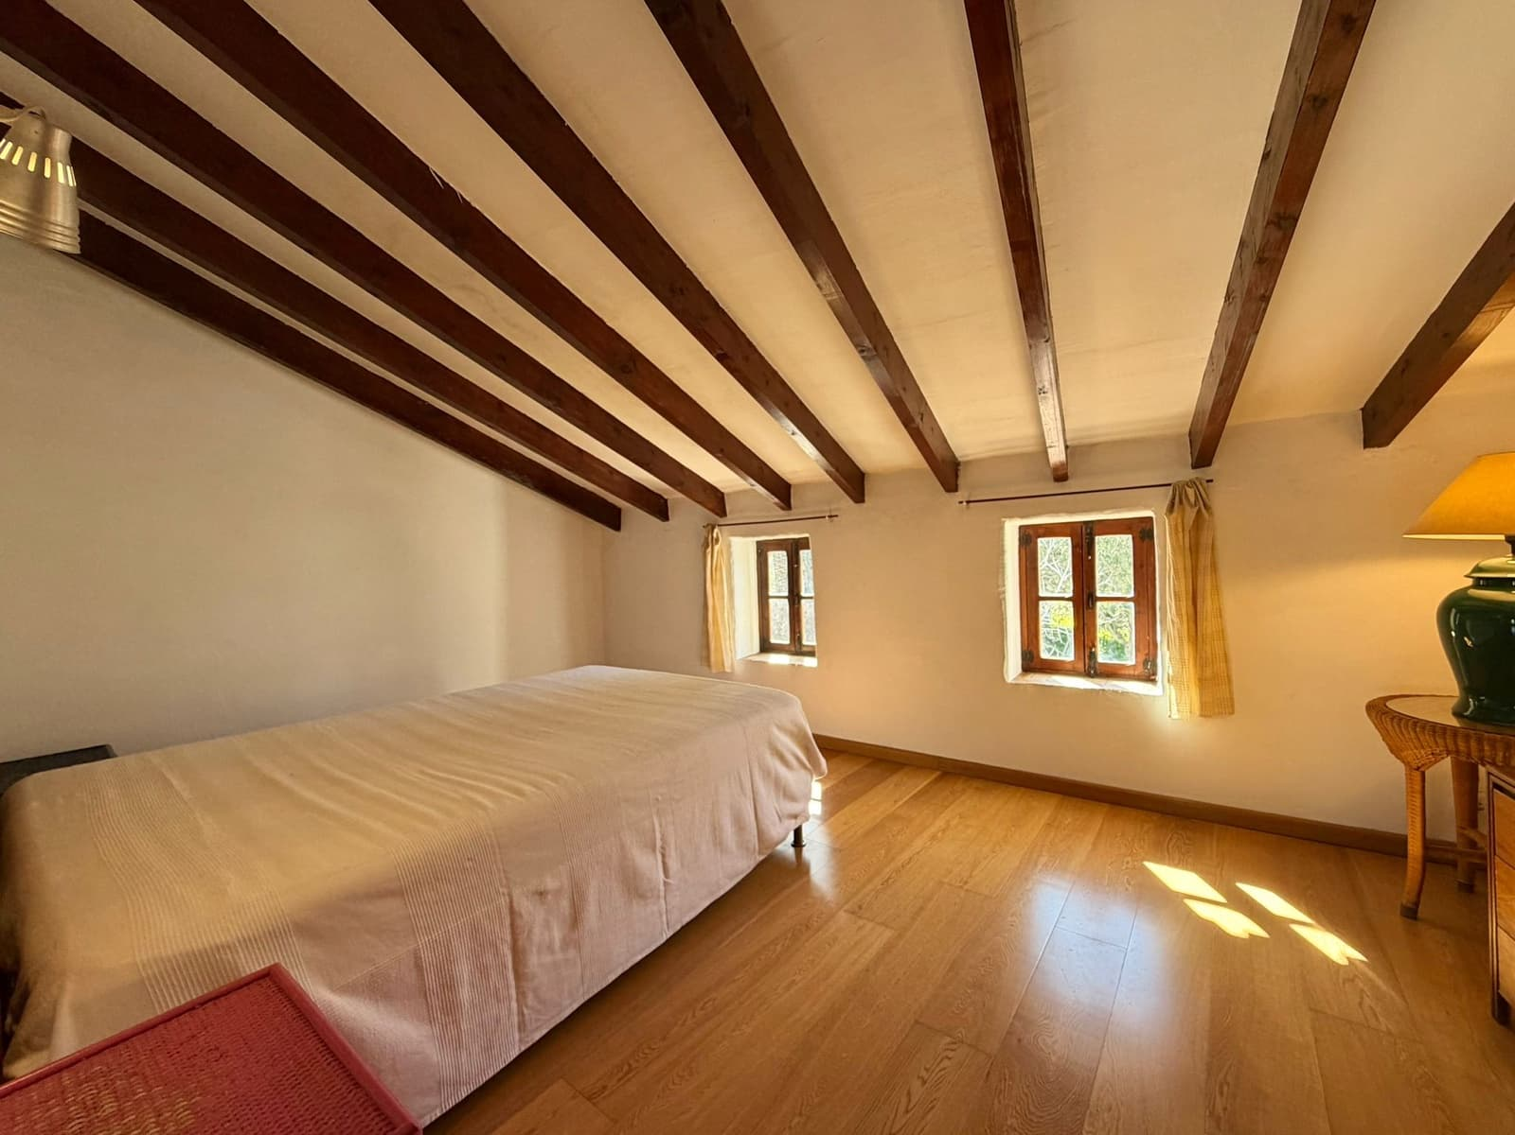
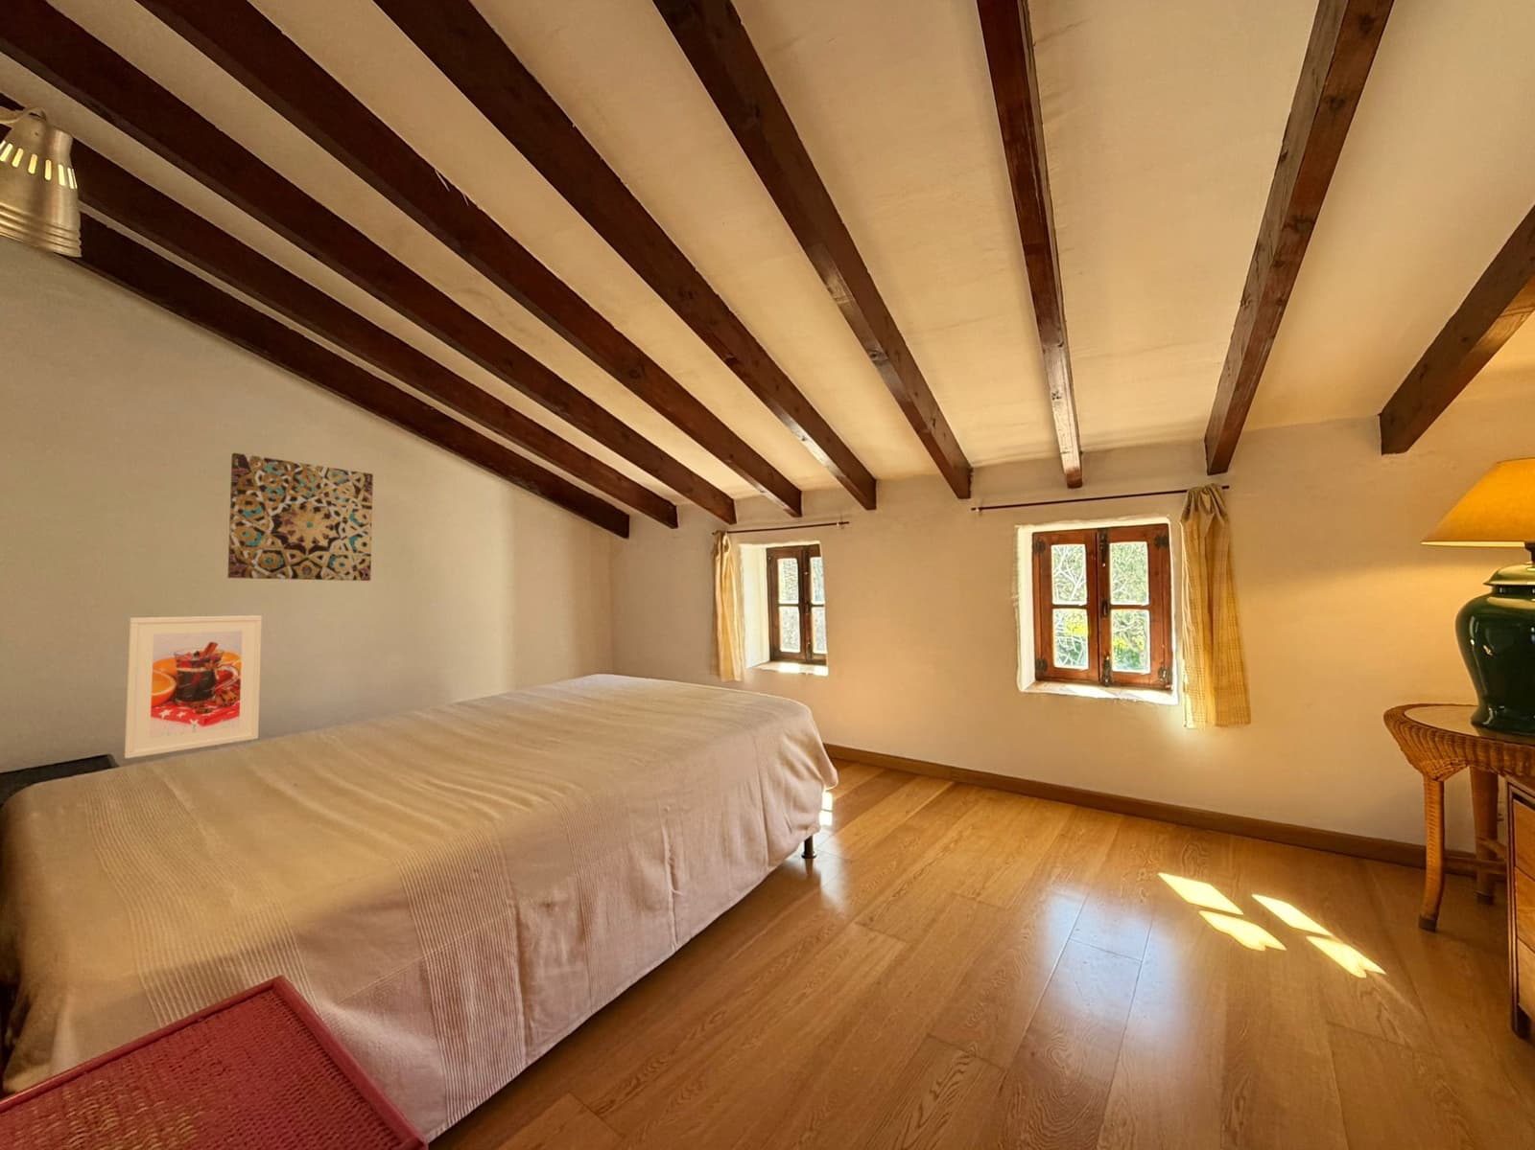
+ wall art (306, 522)
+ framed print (198, 681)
